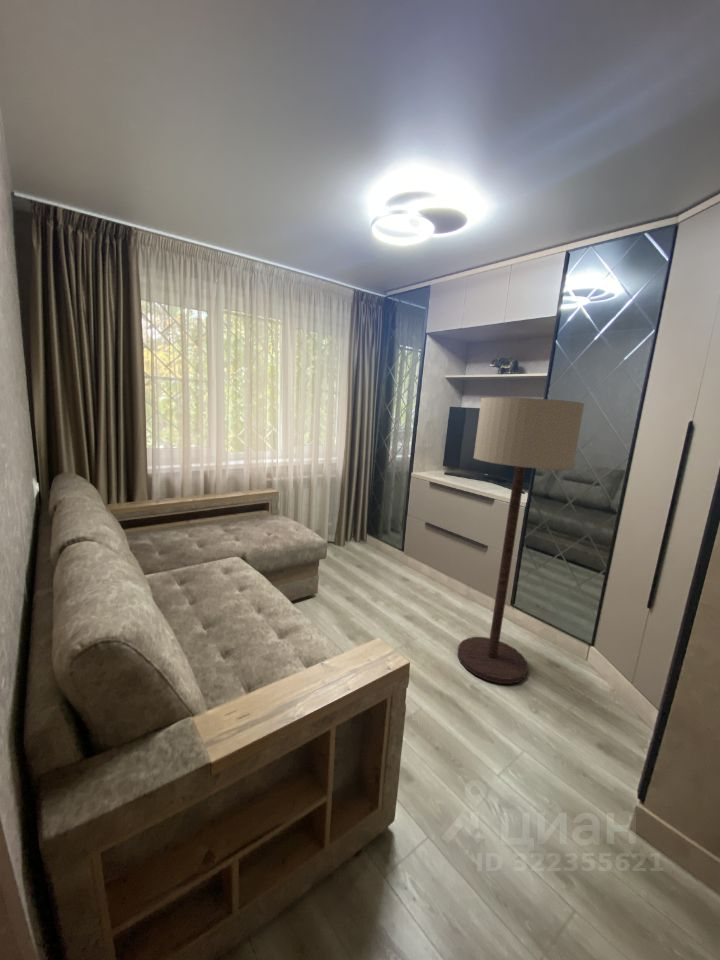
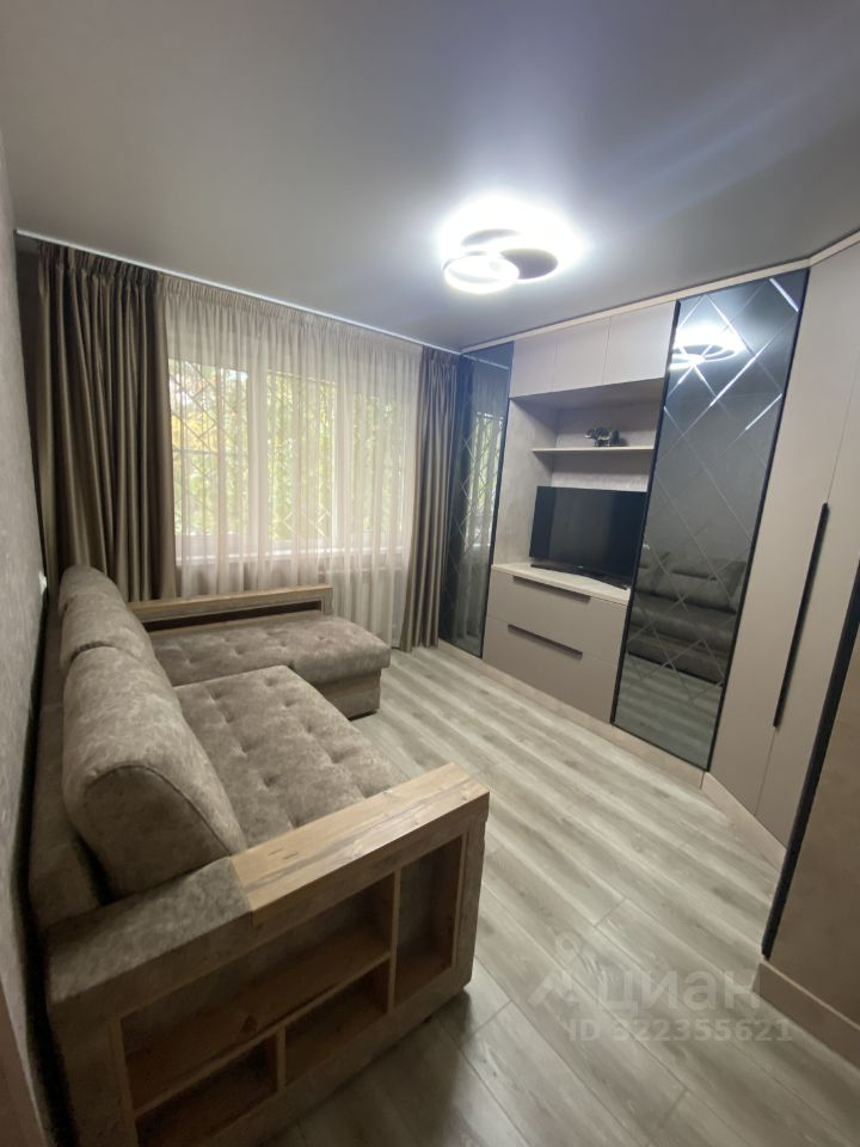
- floor lamp (509, 538)
